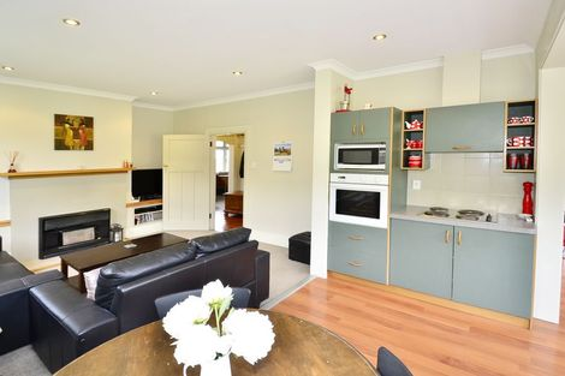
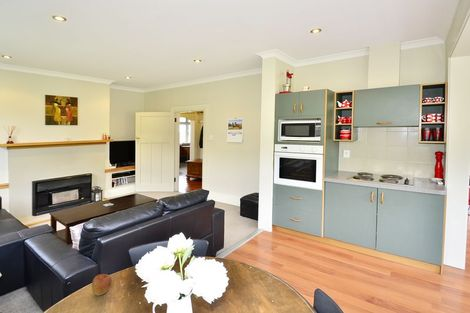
+ apple (101, 284)
